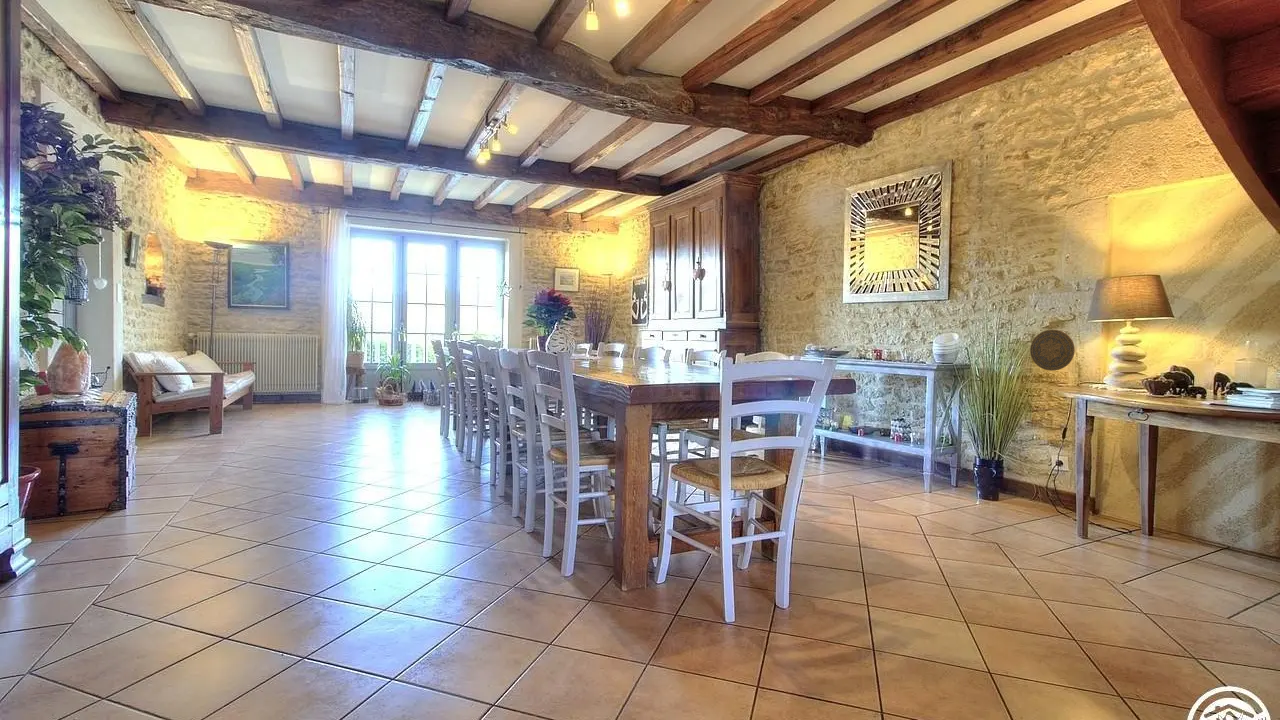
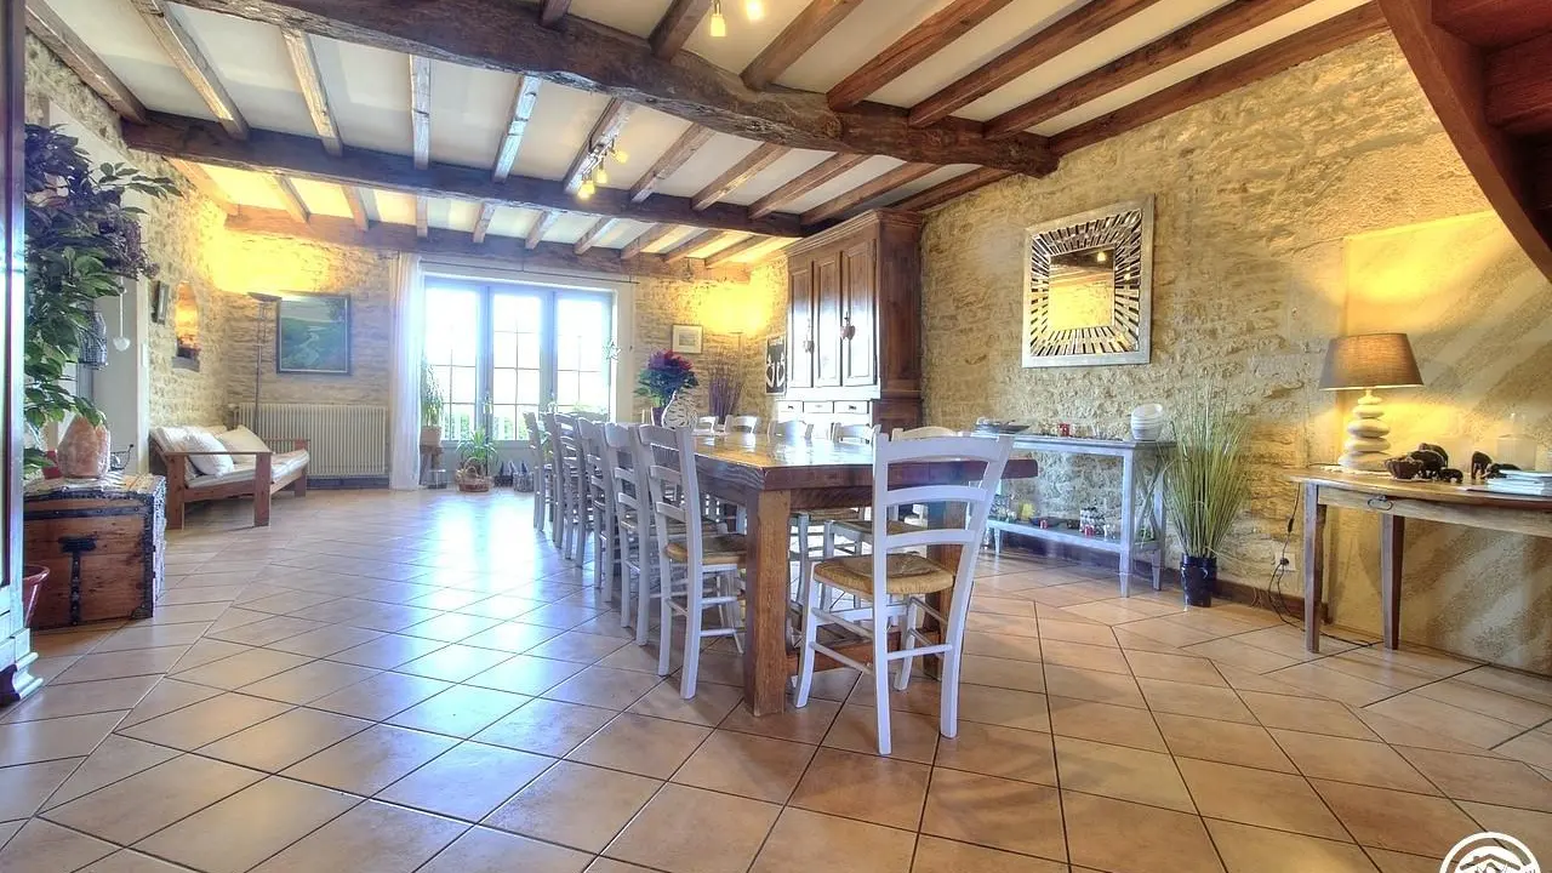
- decorative plate (1050, 350)
